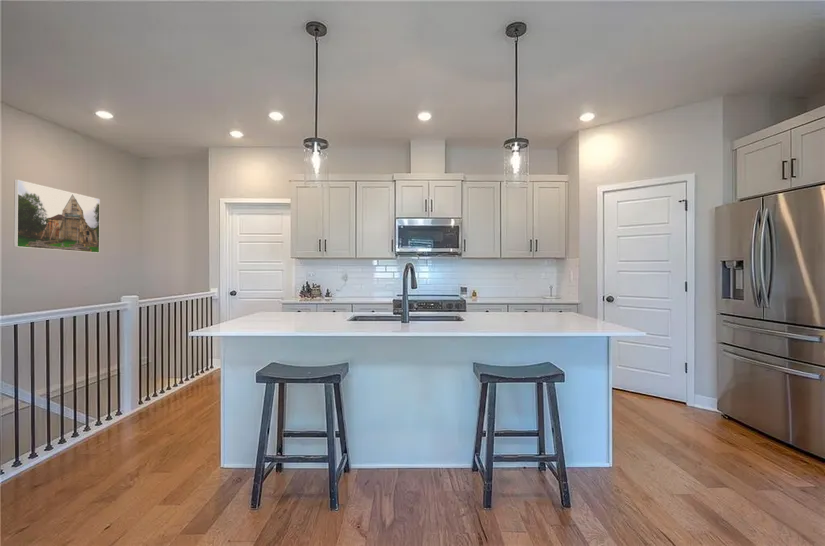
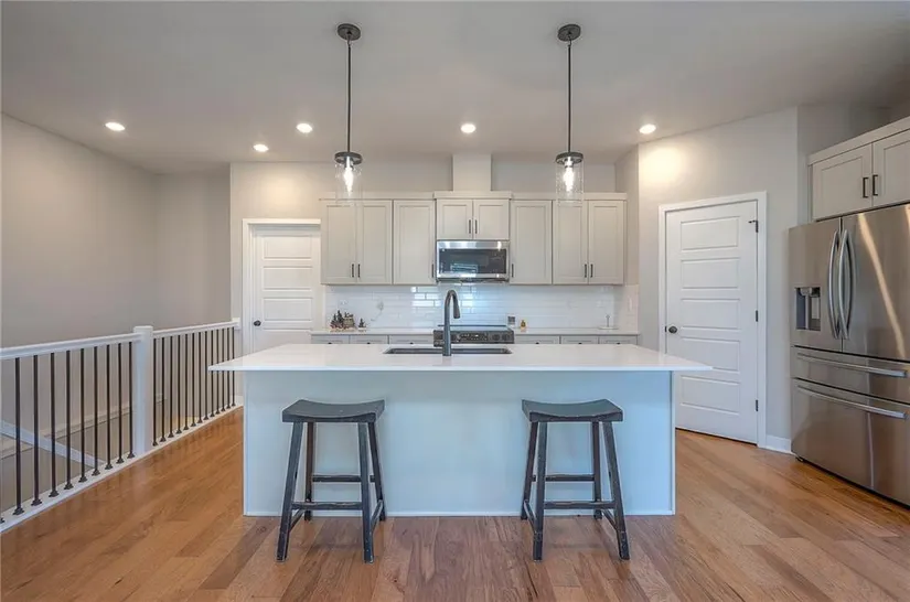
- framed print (61, 220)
